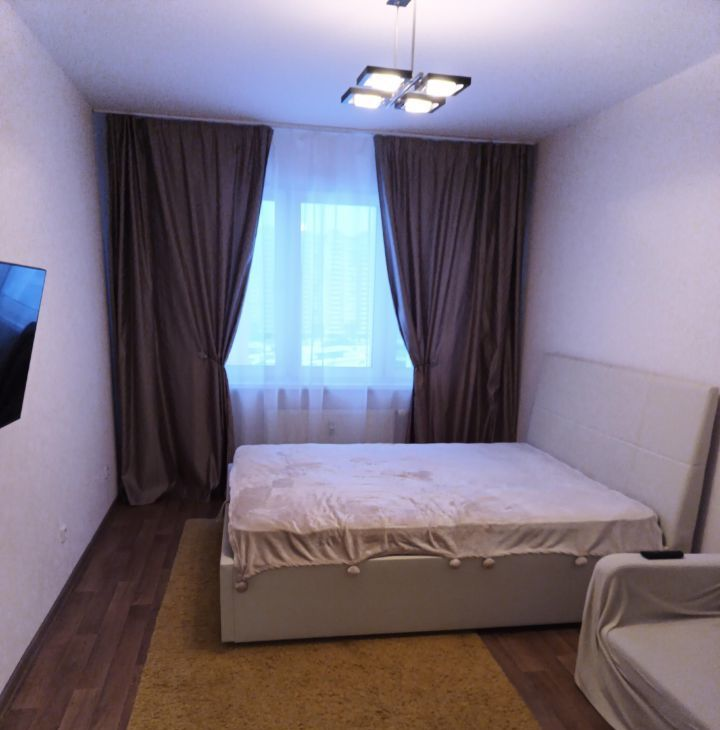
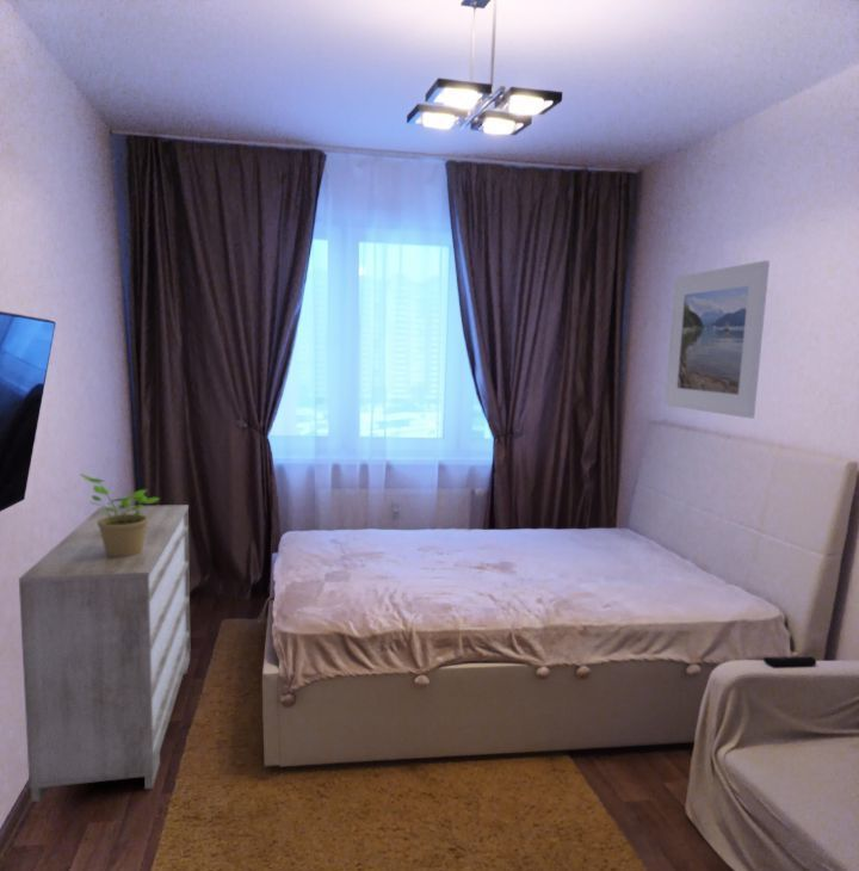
+ dresser (123, 628)
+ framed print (710, 341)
+ potted plant (123, 512)
